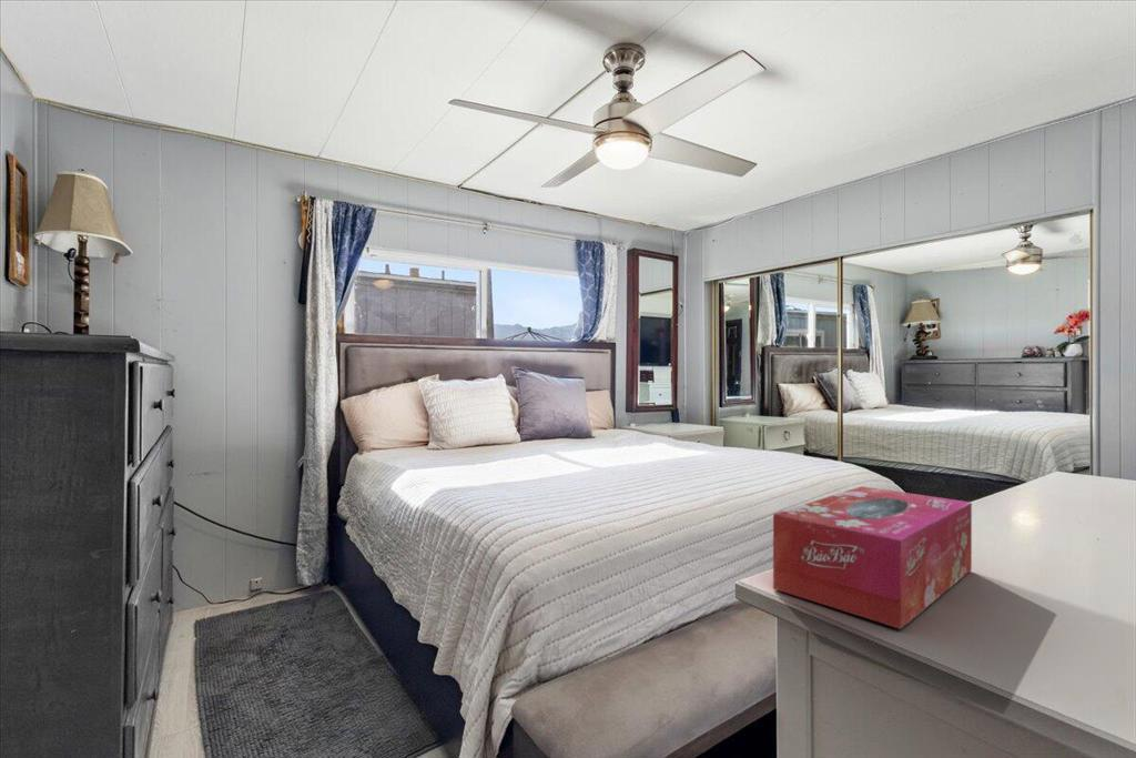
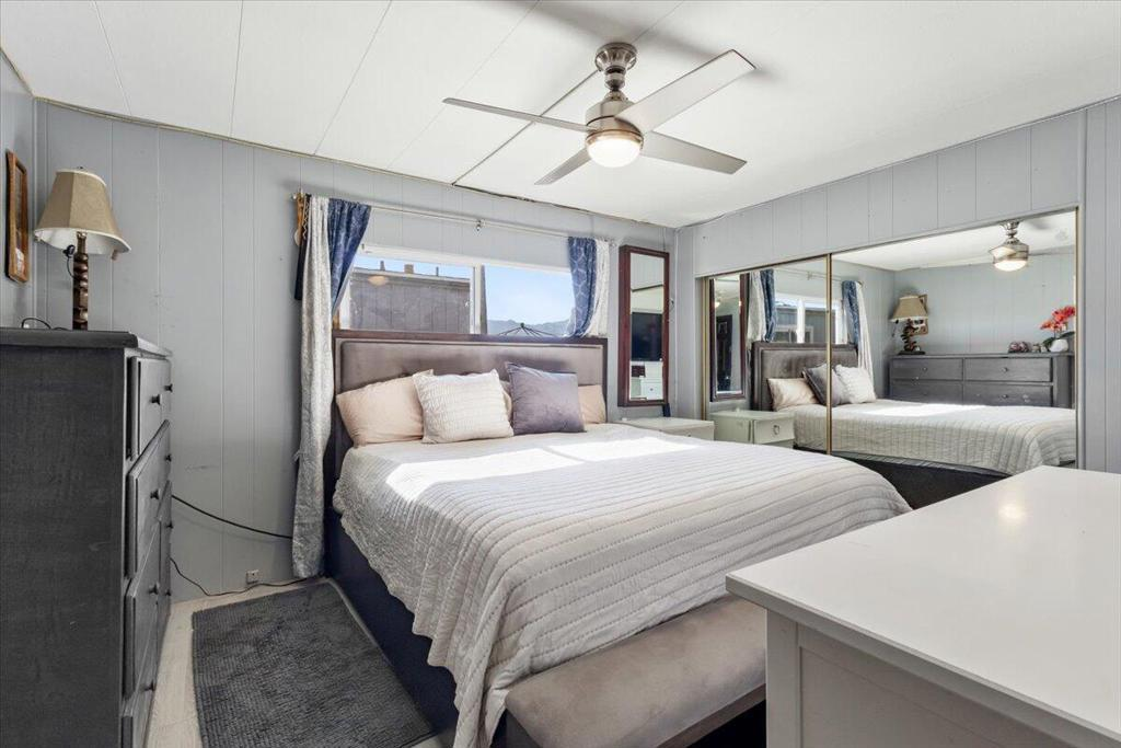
- tissue box (876, 543)
